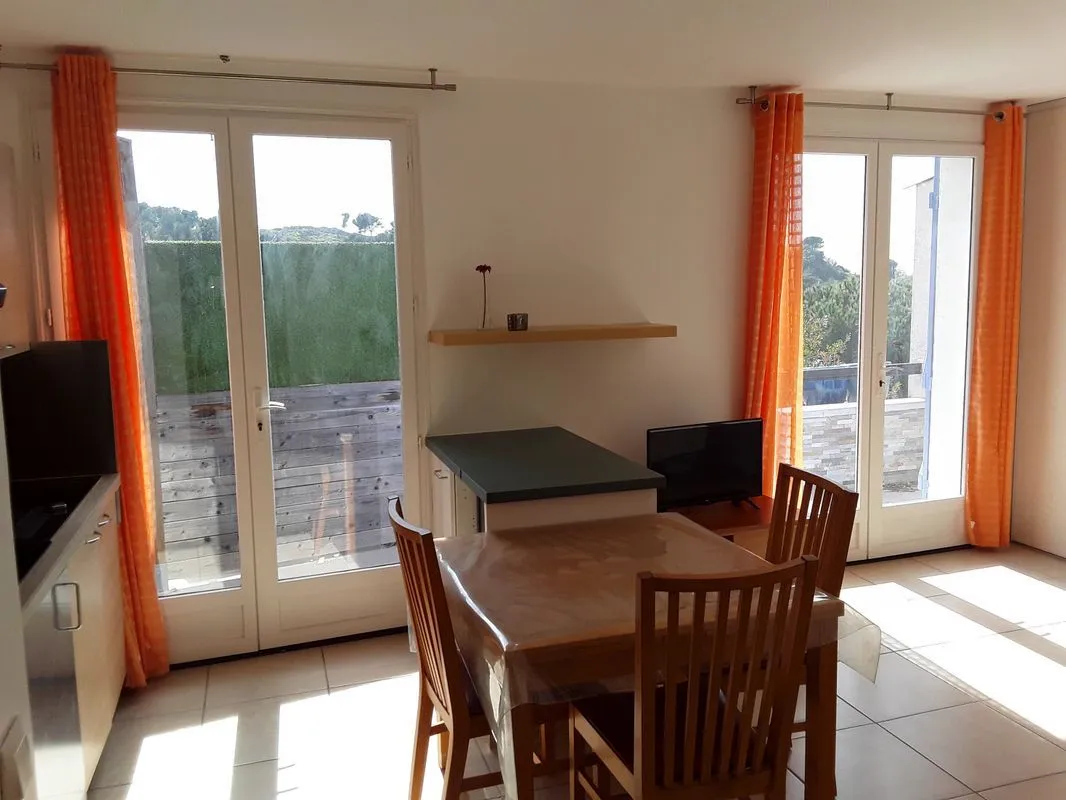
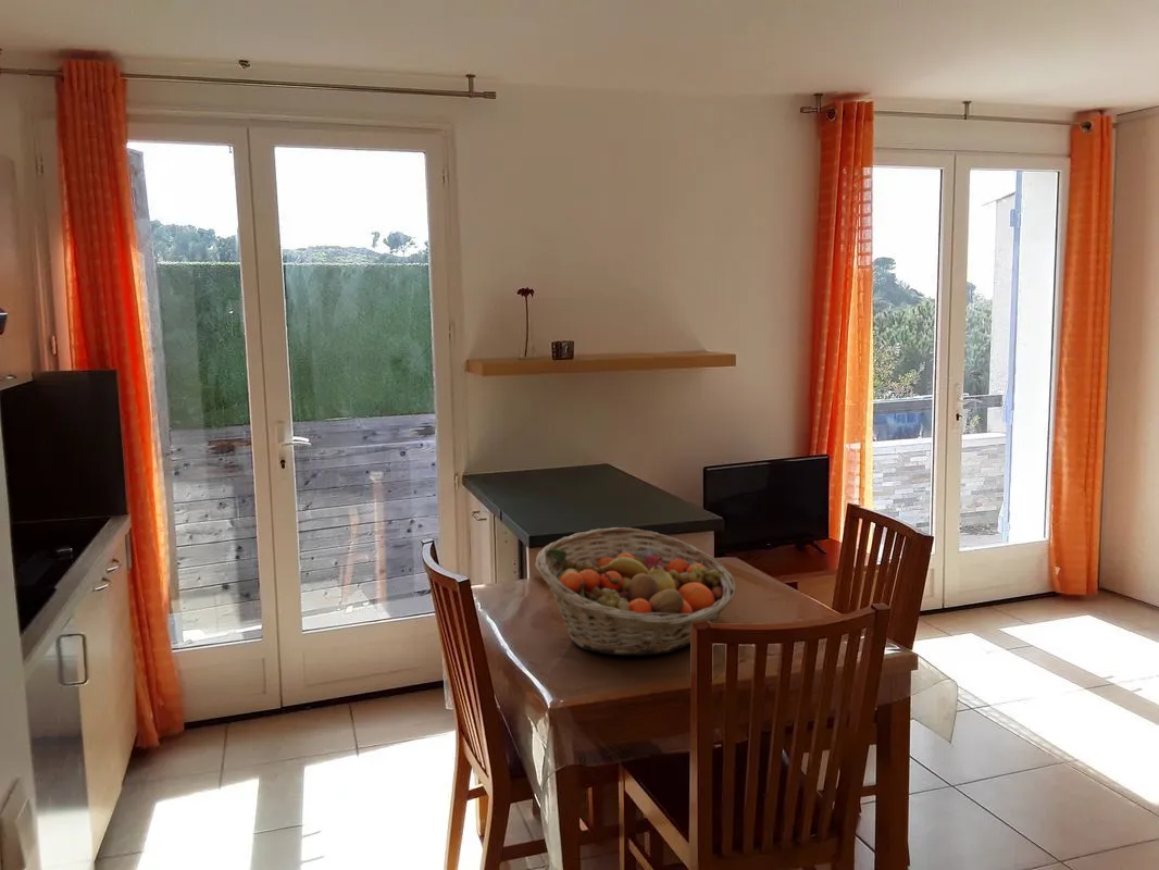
+ fruit basket (636, 587)
